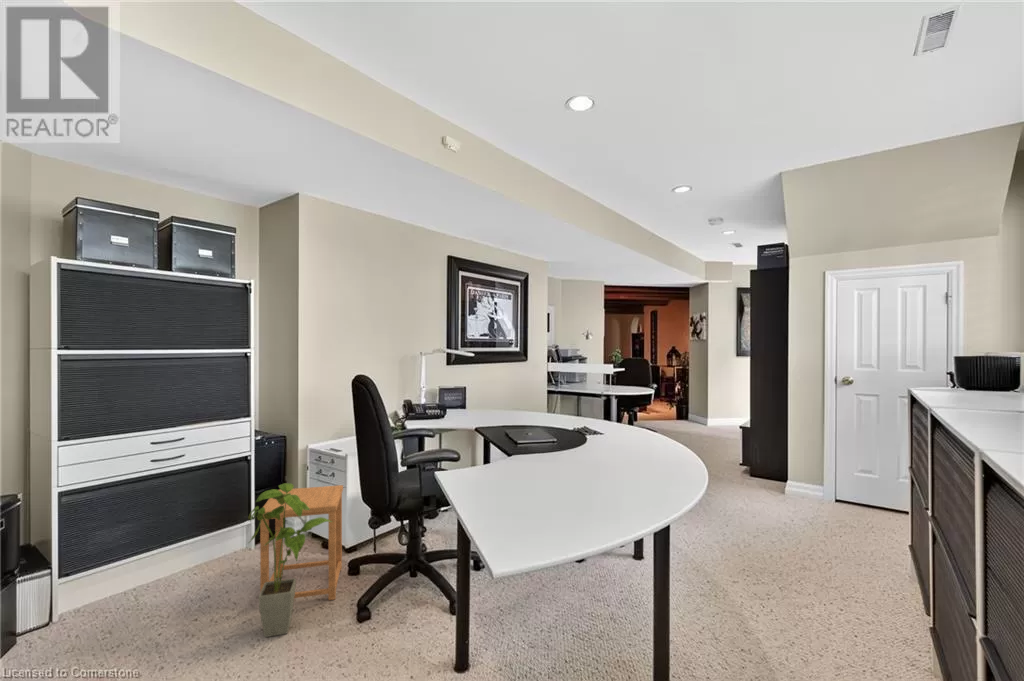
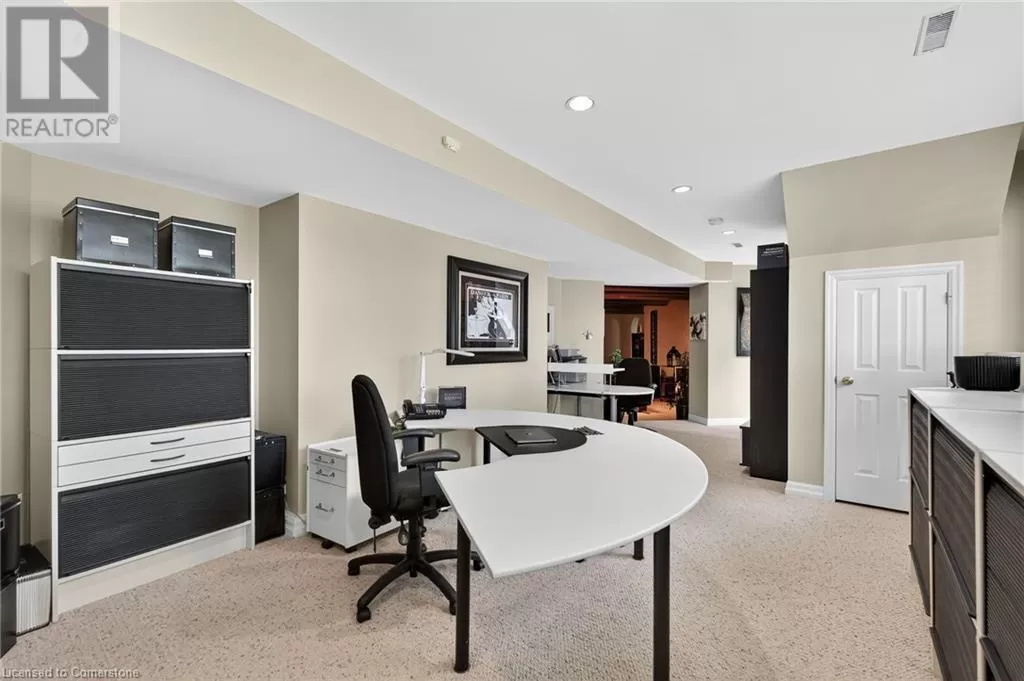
- house plant (286, 557)
- side table (308, 562)
